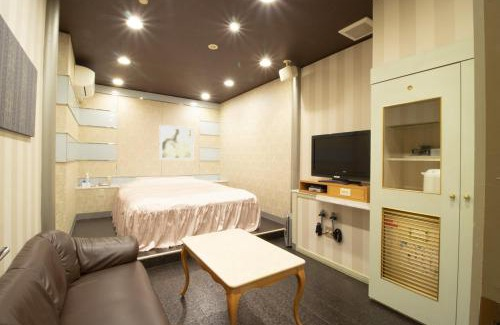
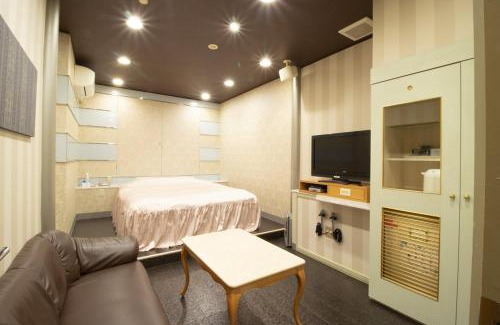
- wall art (176, 143)
